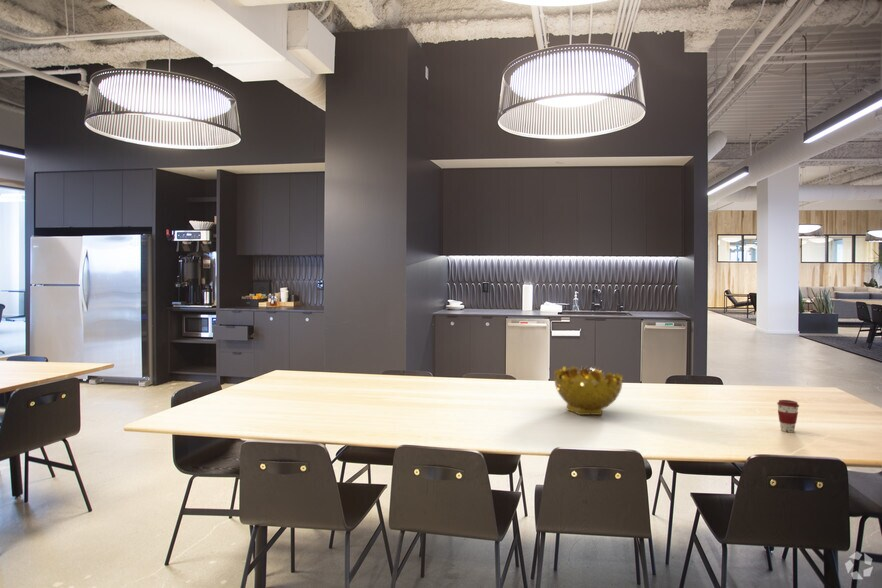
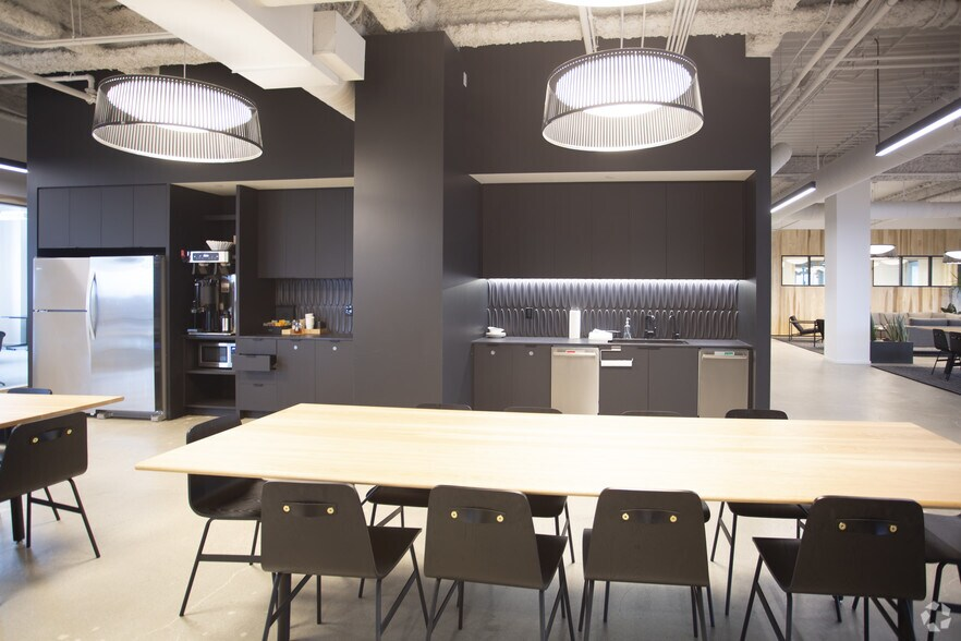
- decorative bowl (587, 390)
- coffee cup (787, 416)
